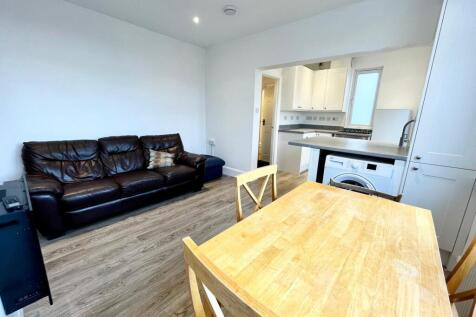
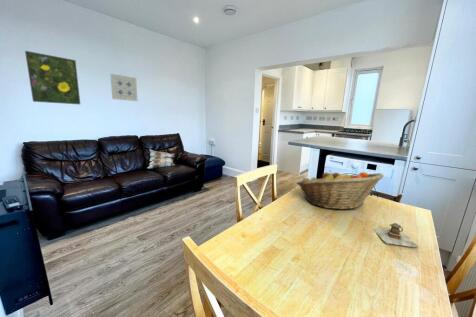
+ teapot (395, 229)
+ wall art (124, 88)
+ fruit basket (337, 185)
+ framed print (55, 80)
